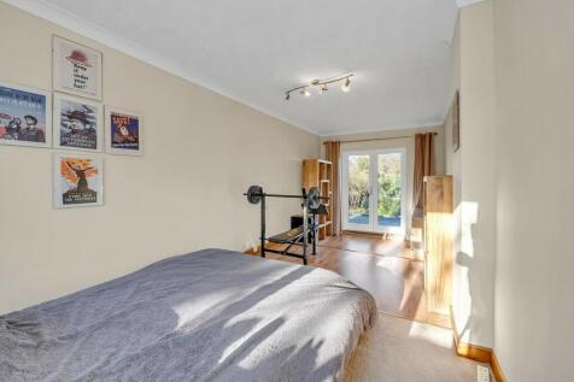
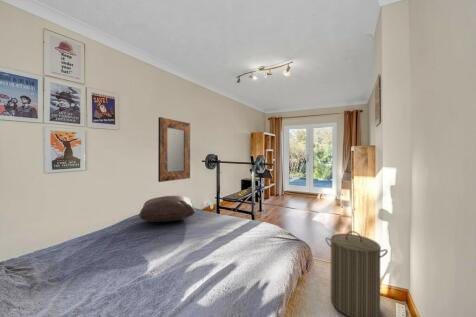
+ home mirror (175, 150)
+ laundry hamper (354, 267)
+ pillow (168, 208)
